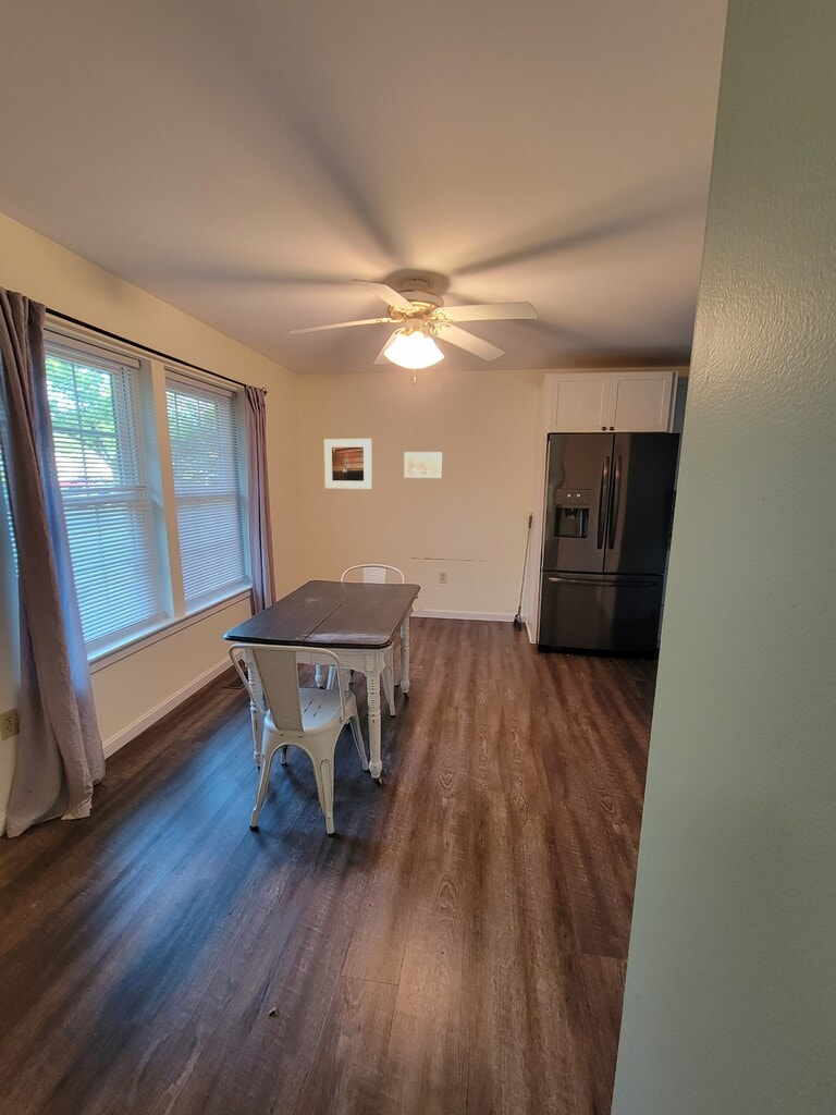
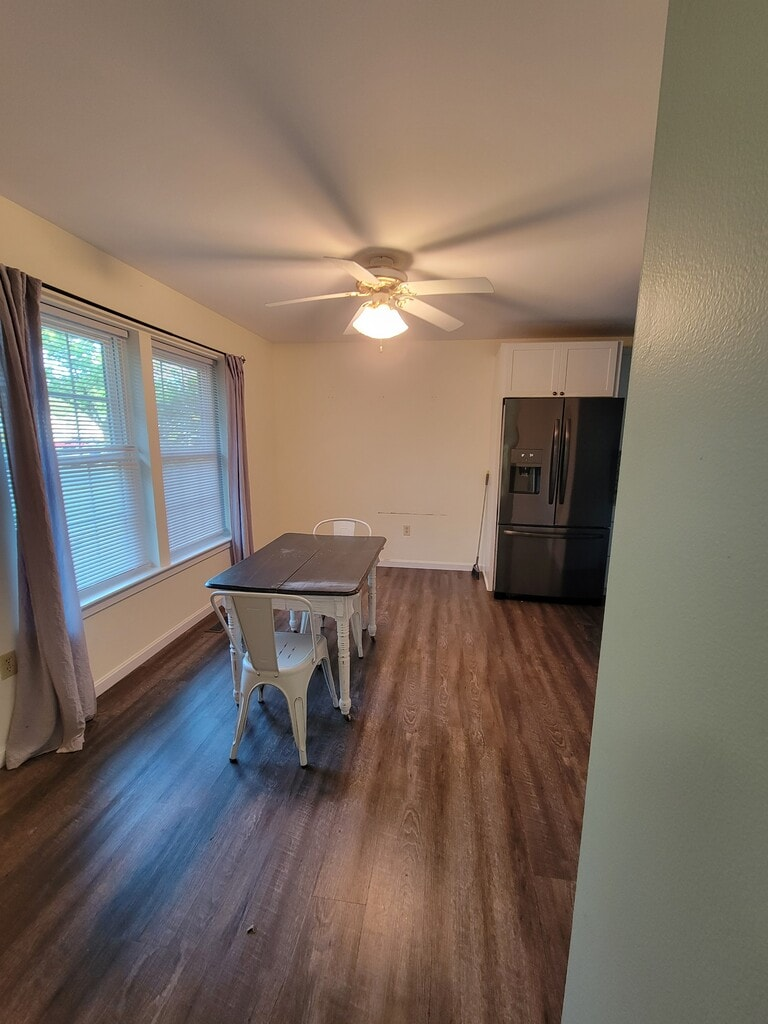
- wall art (422, 465)
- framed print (347, 464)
